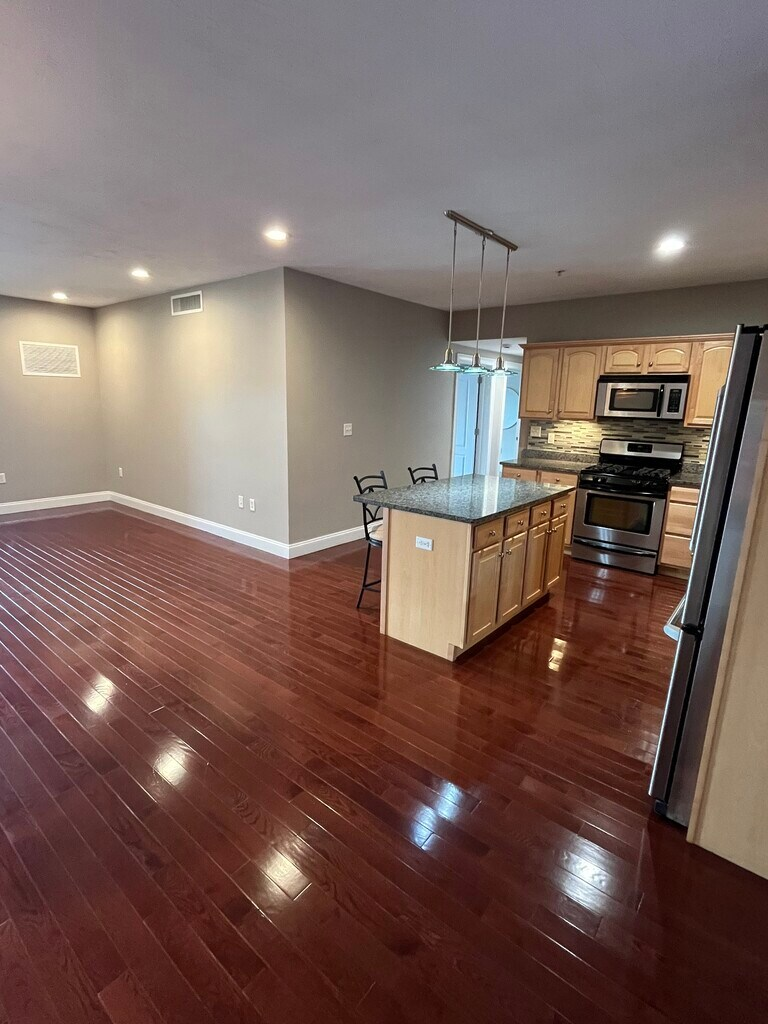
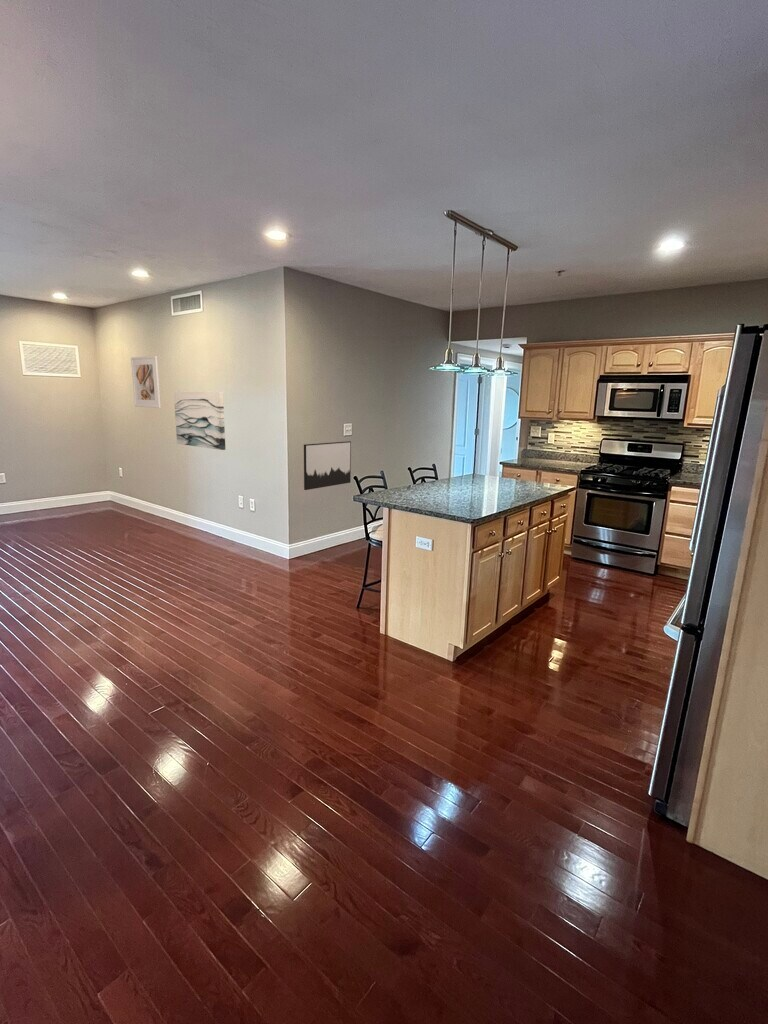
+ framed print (145, 382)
+ wall art (328, 464)
+ wall art (198, 419)
